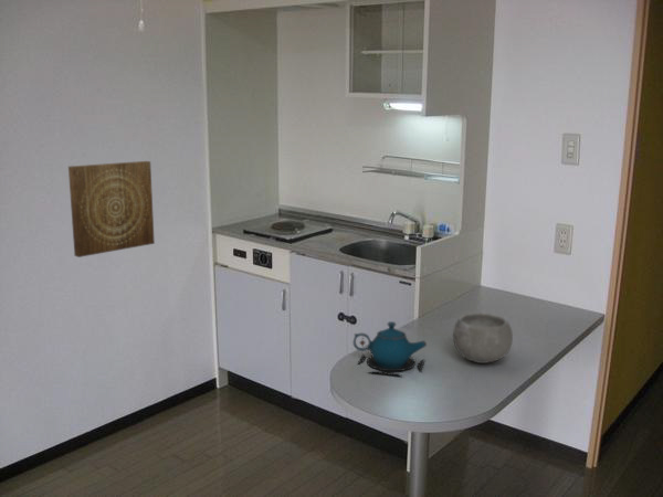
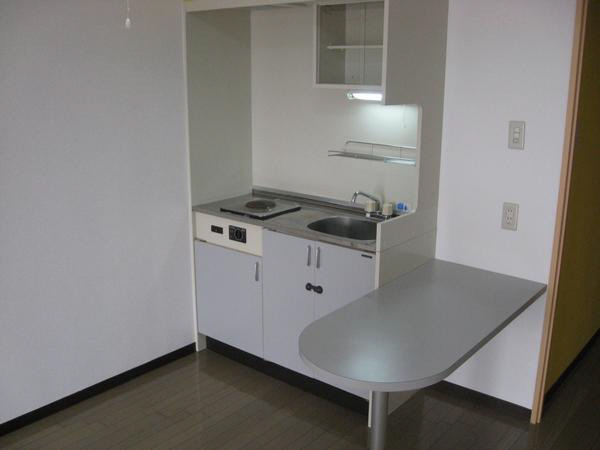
- wall art (114, 207)
- bowl (482, 340)
- teapot (389, 342)
